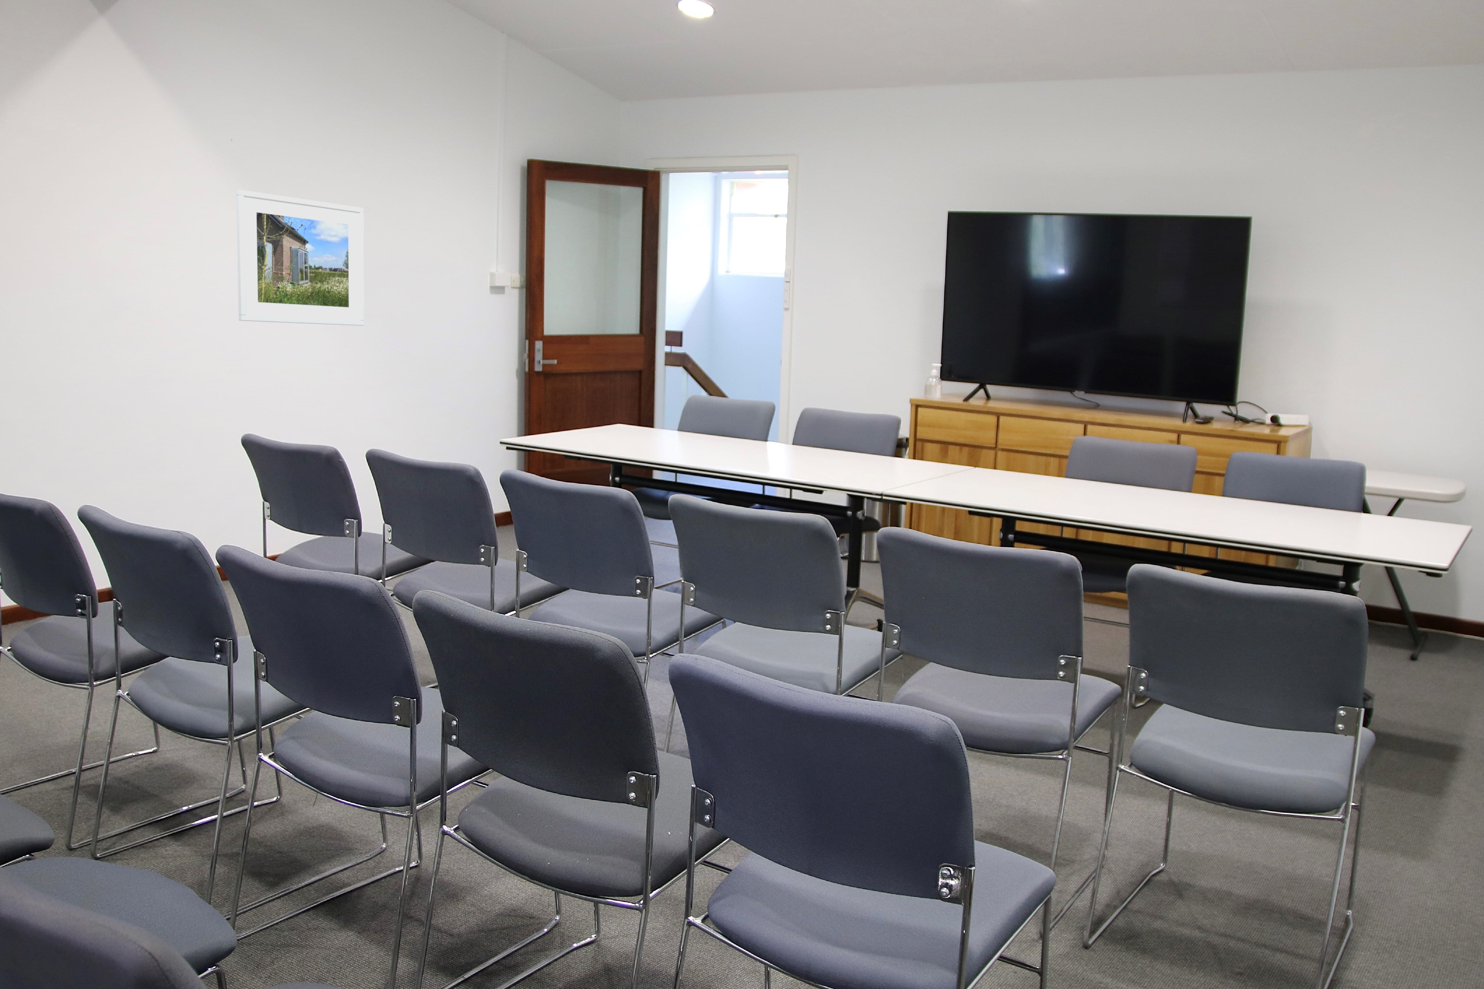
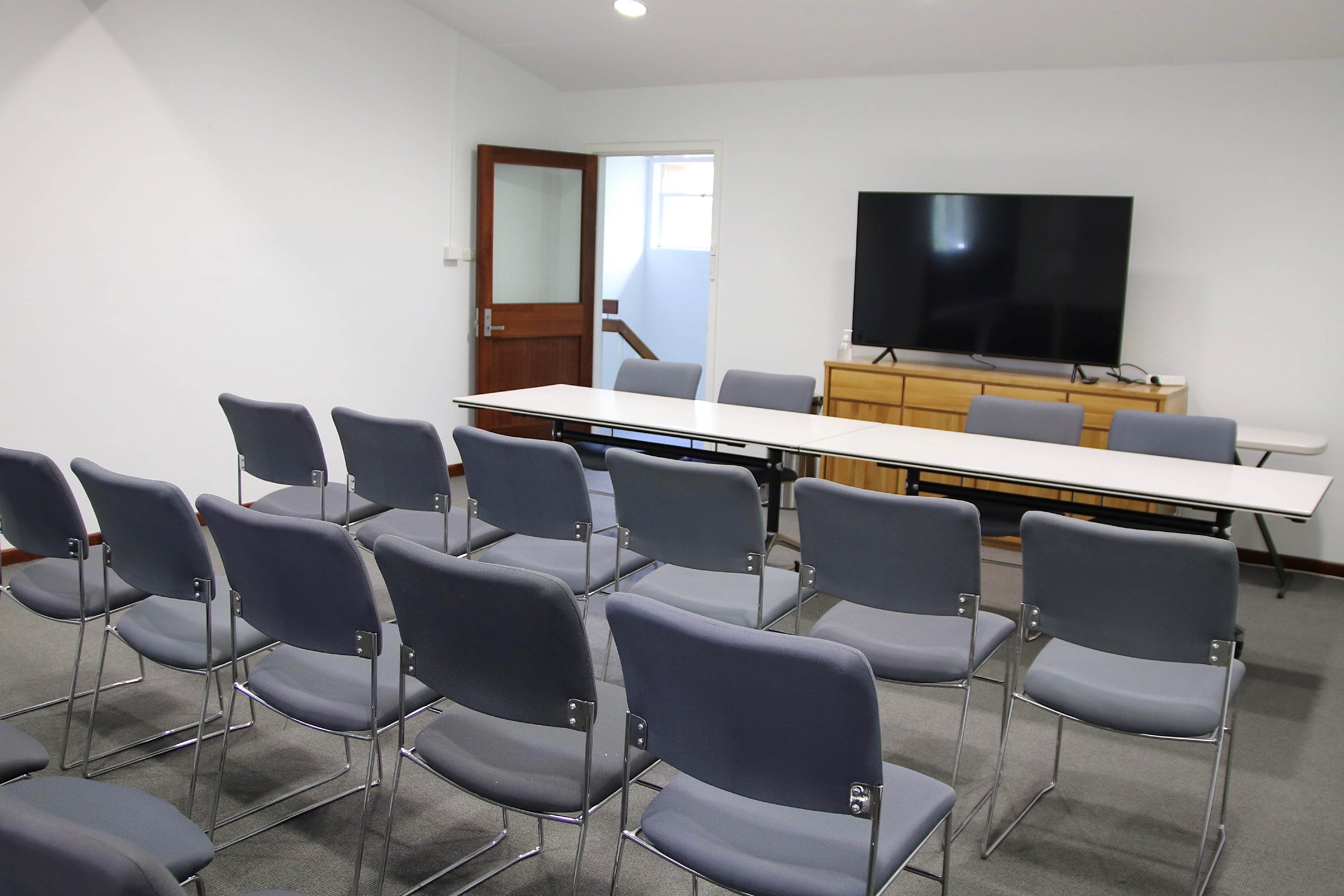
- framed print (304, 262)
